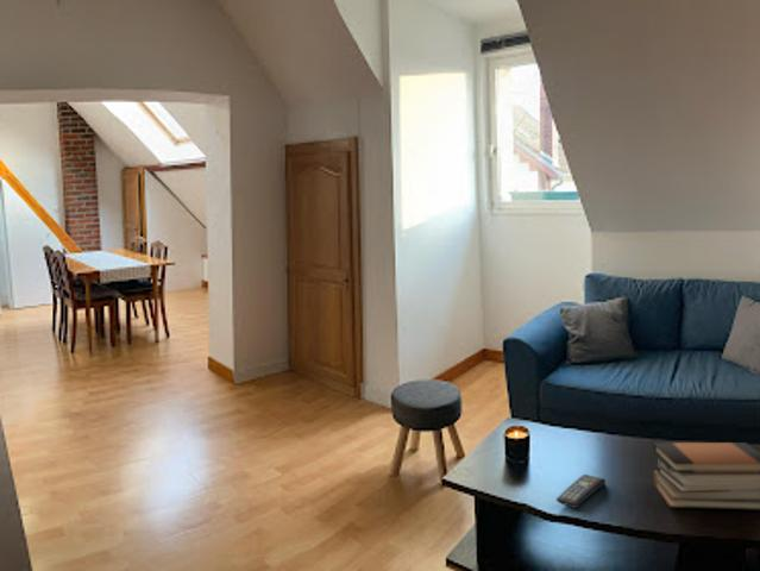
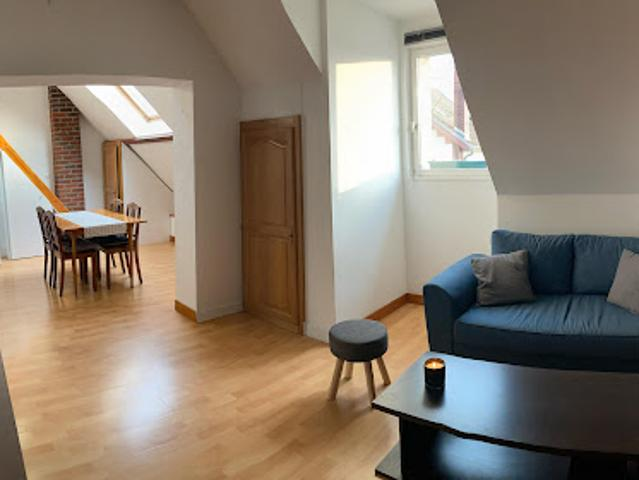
- book stack (710, 475)
- remote control (582, 489)
